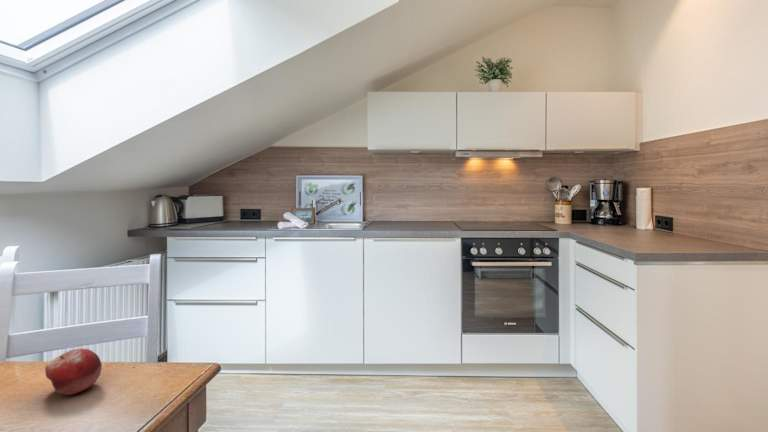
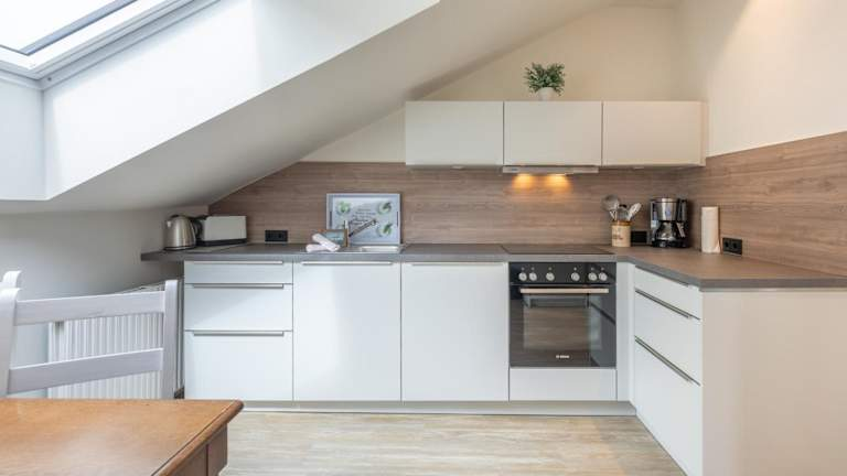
- fruit (73, 370)
